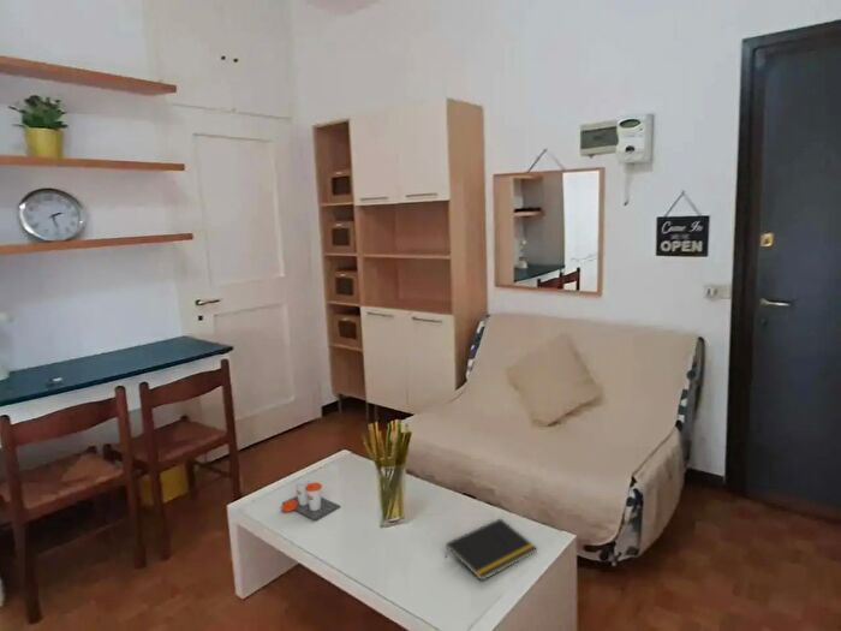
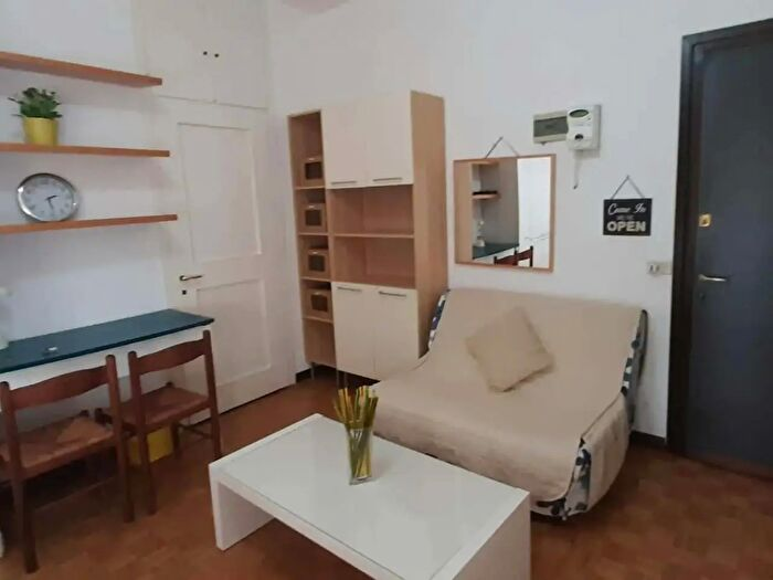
- cup (306, 495)
- notepad (491, 547)
